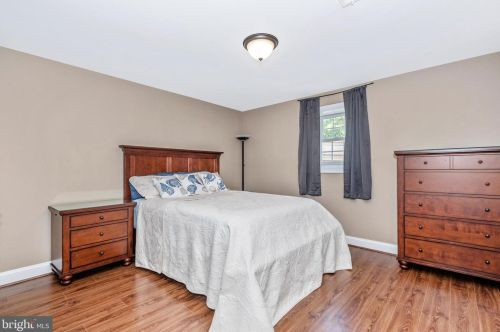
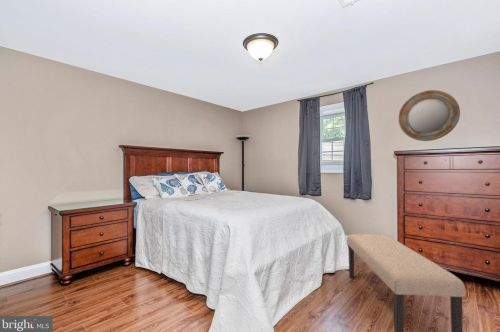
+ bench (391, 276)
+ home mirror (427, 115)
